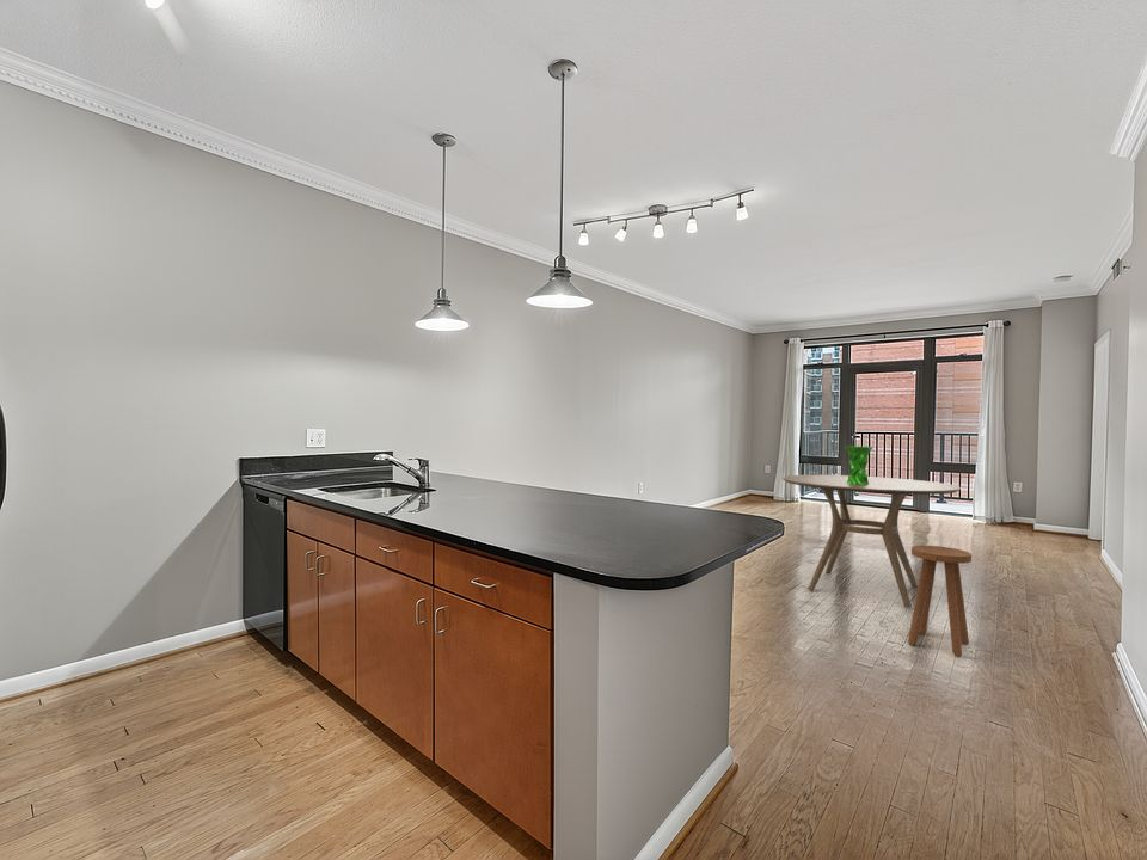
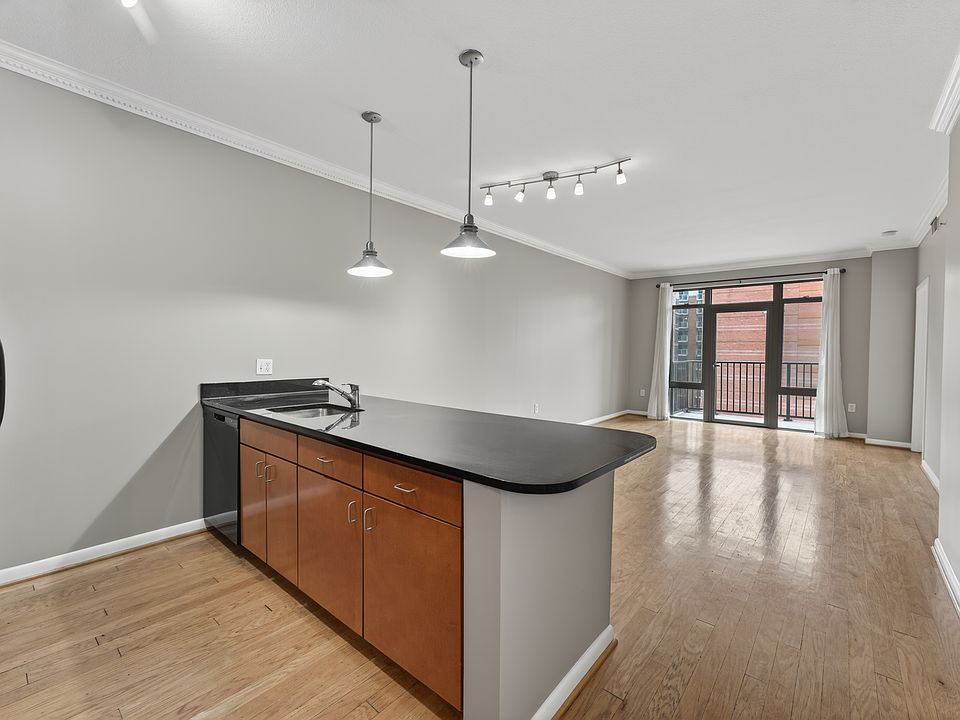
- dining table (864, 533)
- vase (858, 465)
- stool (947, 597)
